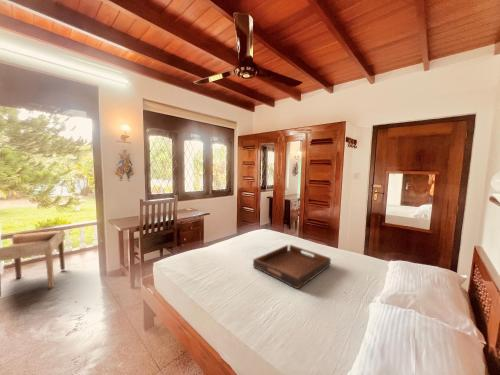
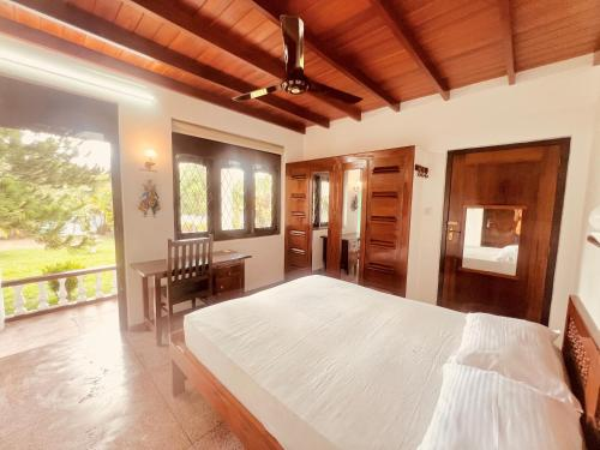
- side table (31, 256)
- serving tray (292, 262)
